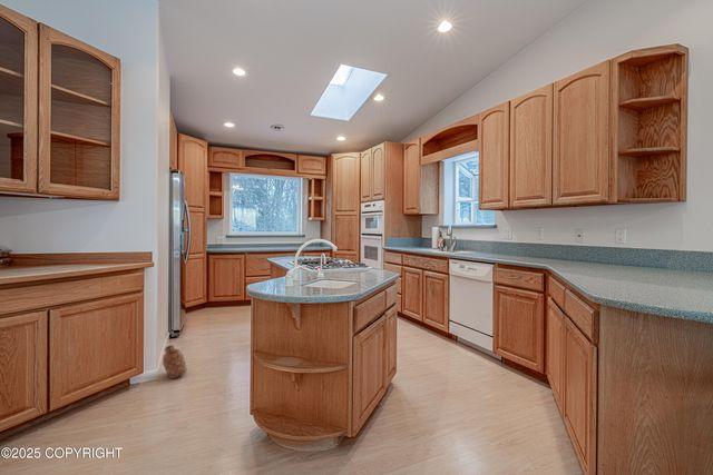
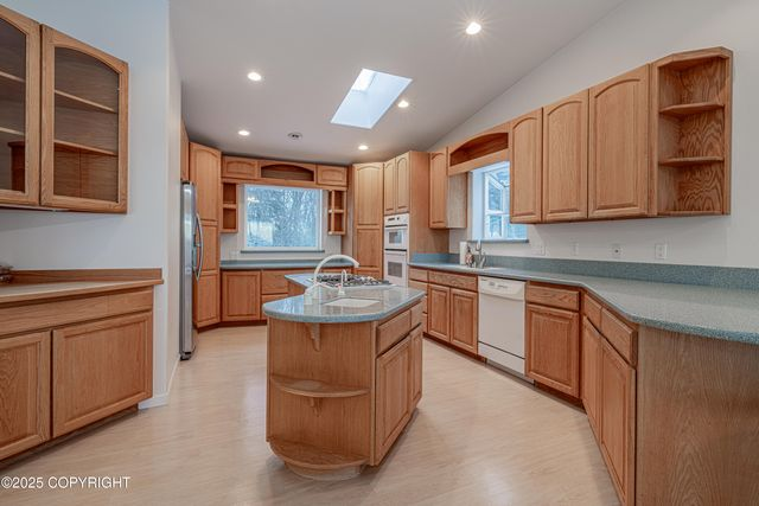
- basket (174, 359)
